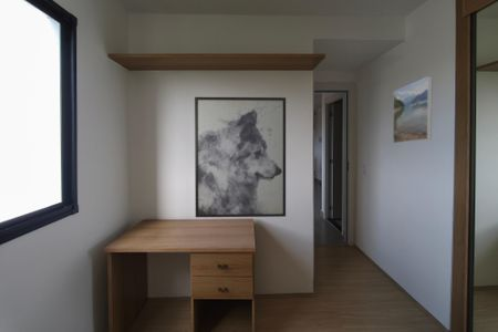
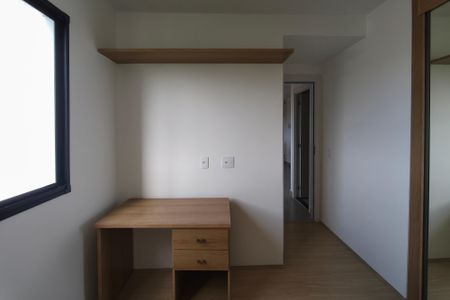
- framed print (409, 113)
- wall art (240, 157)
